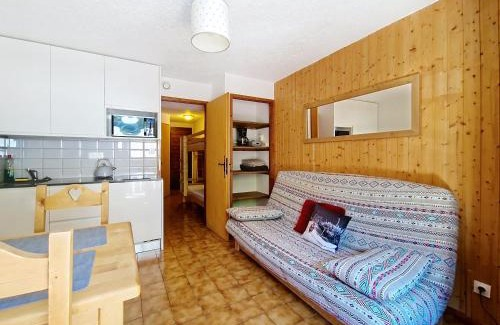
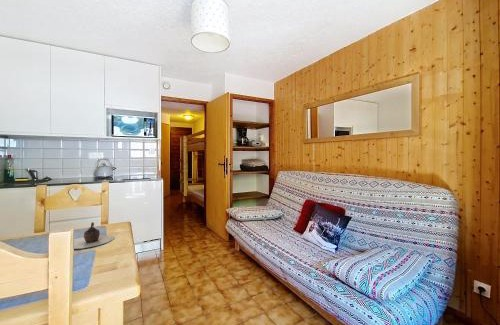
+ teapot (90, 231)
